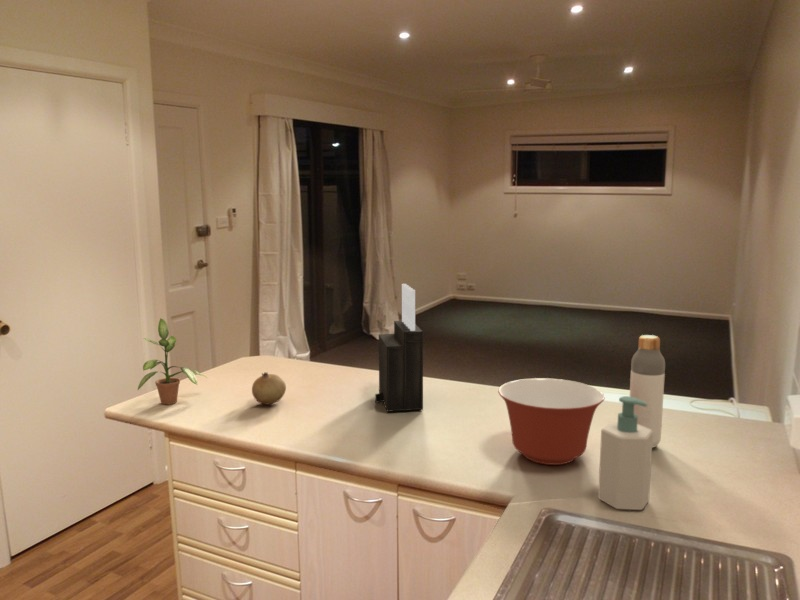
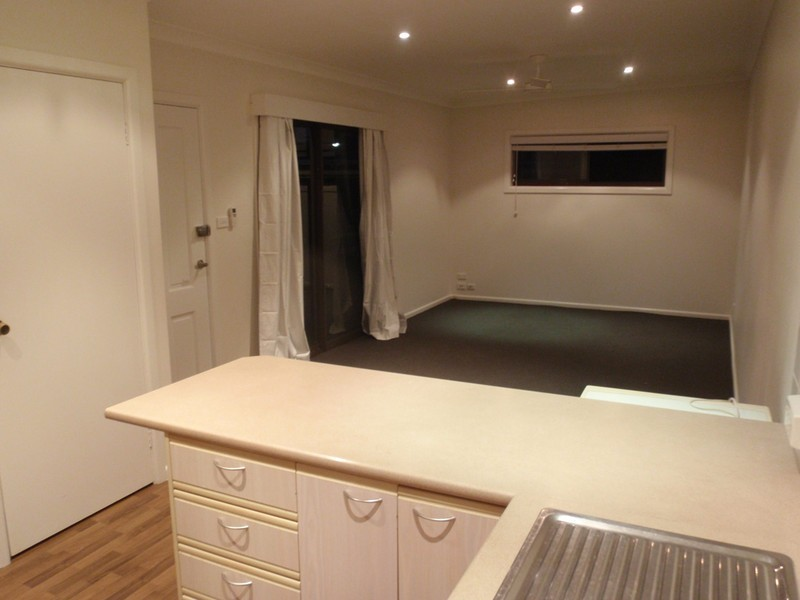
- knife block (396, 345)
- mixing bowl (549, 423)
- potted plant (167, 358)
- fruit (268, 387)
- bottle (646, 391)
- soap bottle (626, 449)
